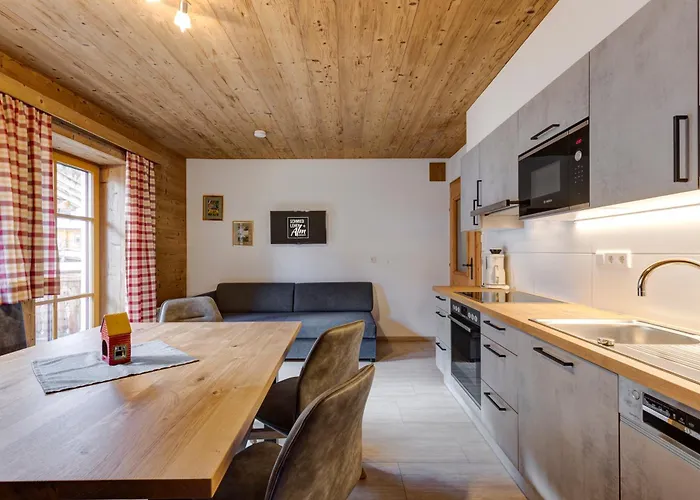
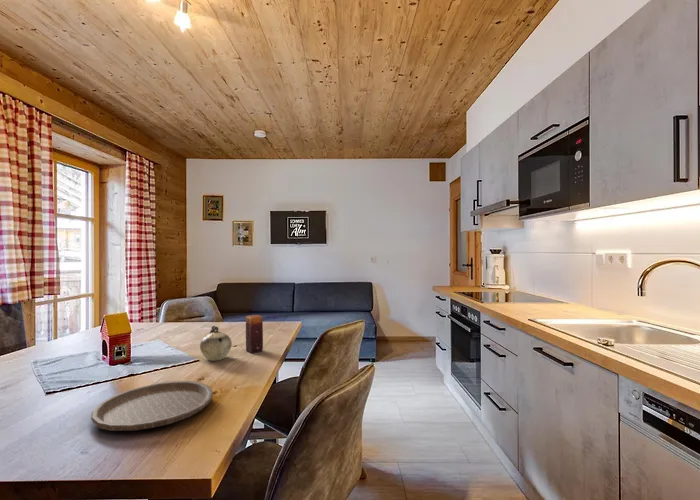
+ teapot (216, 342)
+ candle (254, 333)
+ plate (156, 404)
